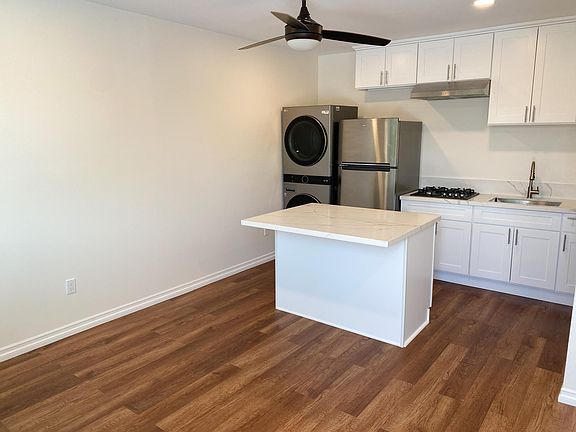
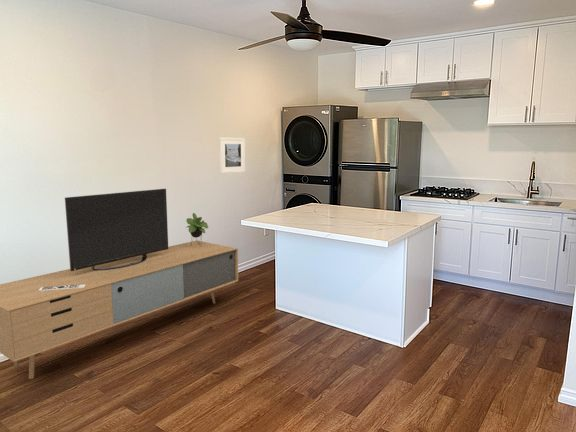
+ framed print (232, 155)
+ media console (127, 263)
